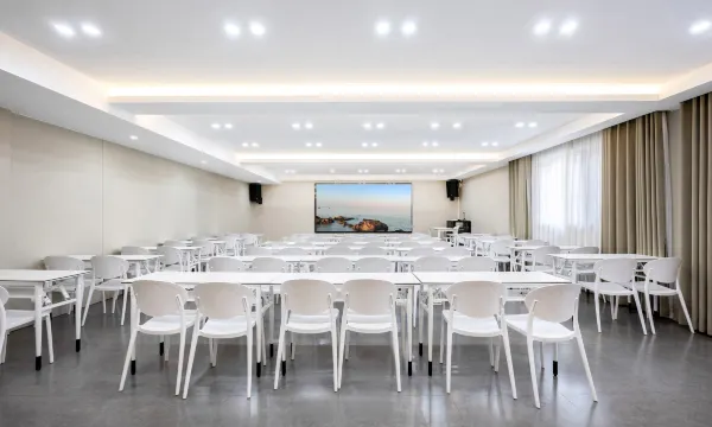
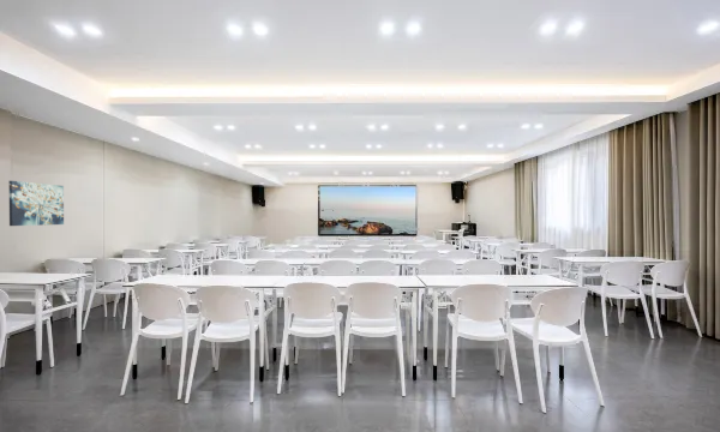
+ wall art (38, 204)
